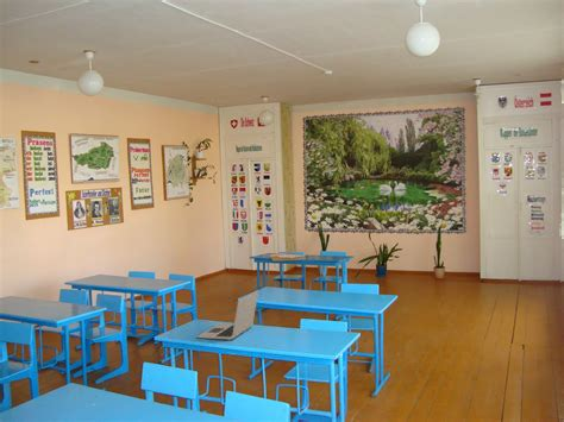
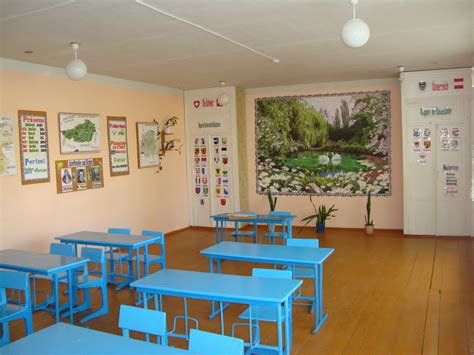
- laptop (236, 313)
